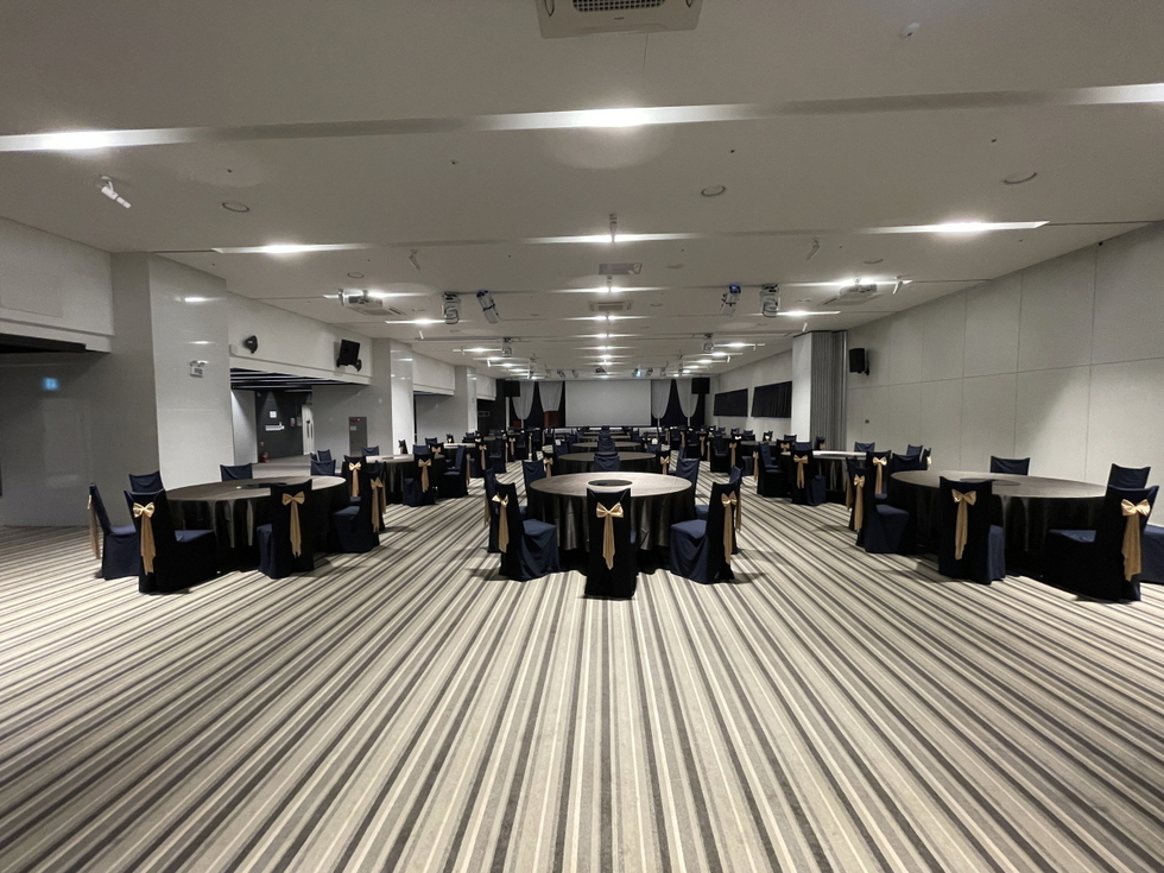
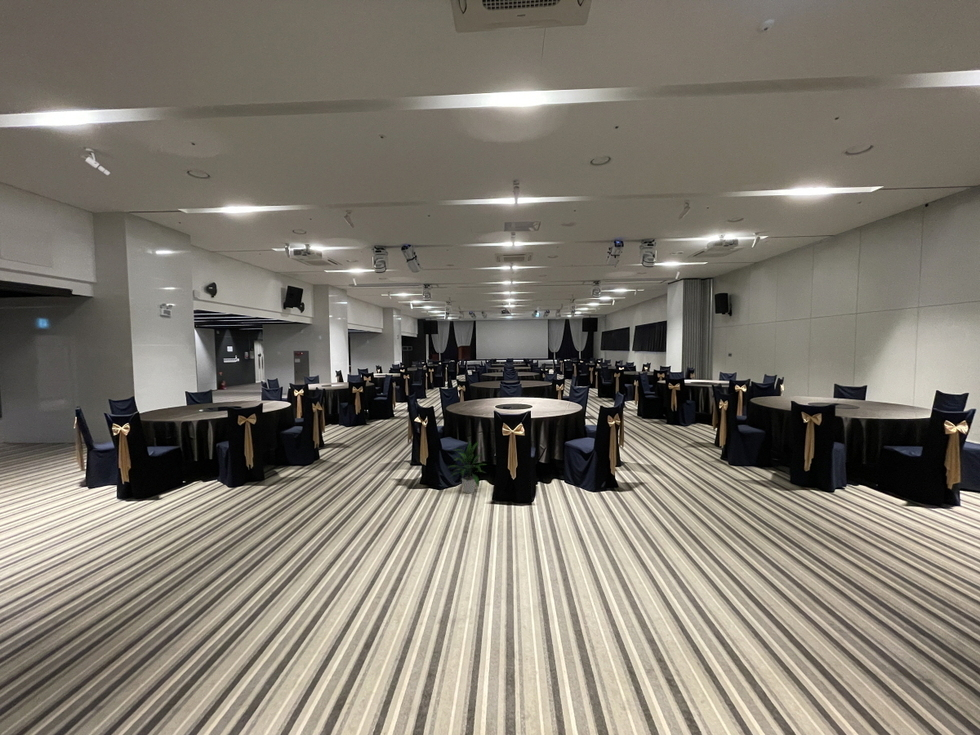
+ indoor plant (468, 467)
